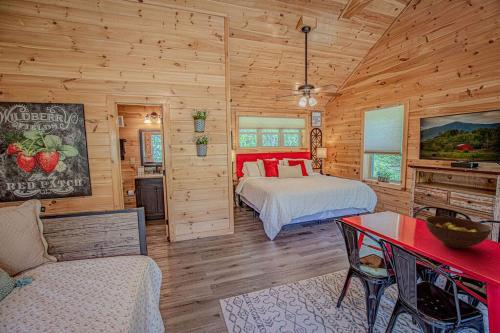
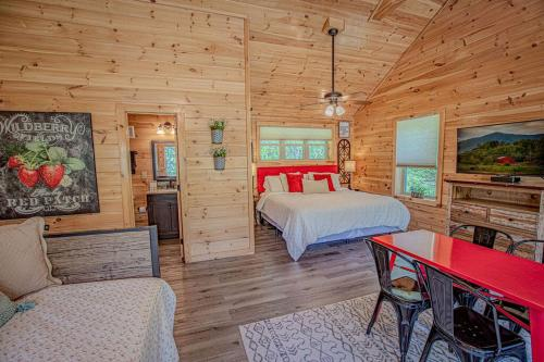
- fruit bowl (455, 234)
